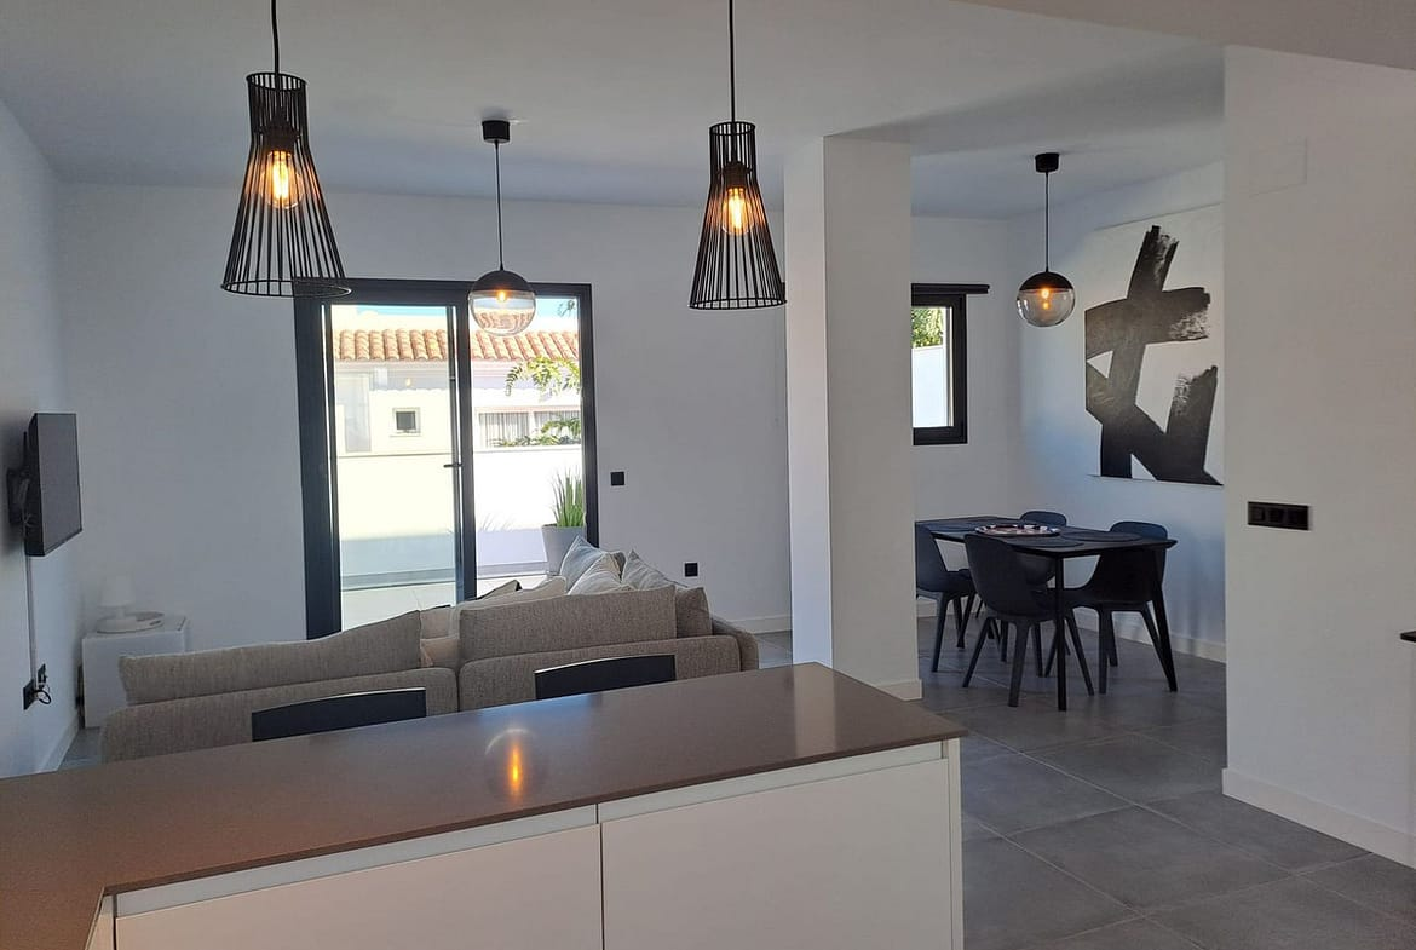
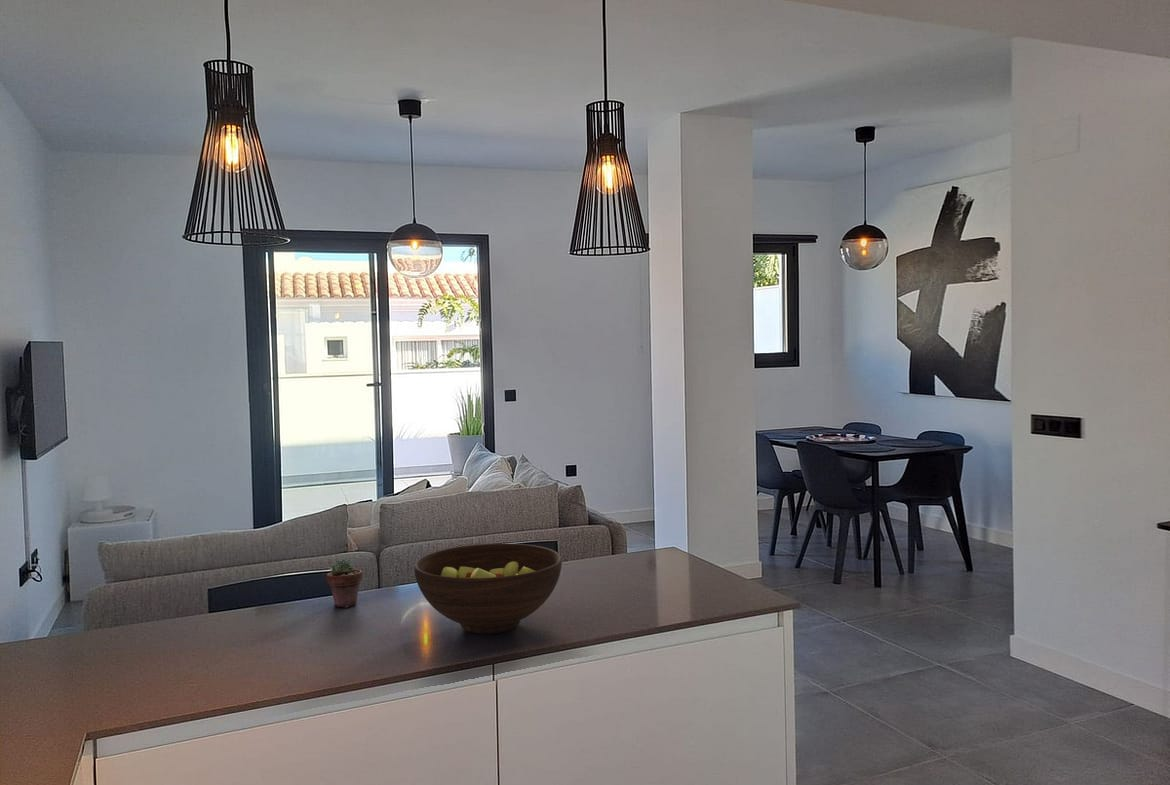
+ fruit bowl (489, 593)
+ potted succulent (344, 581)
